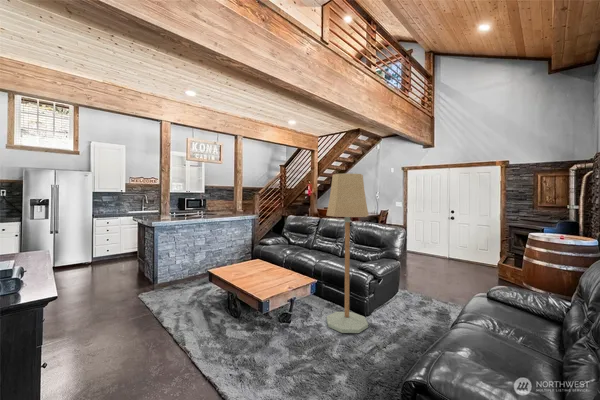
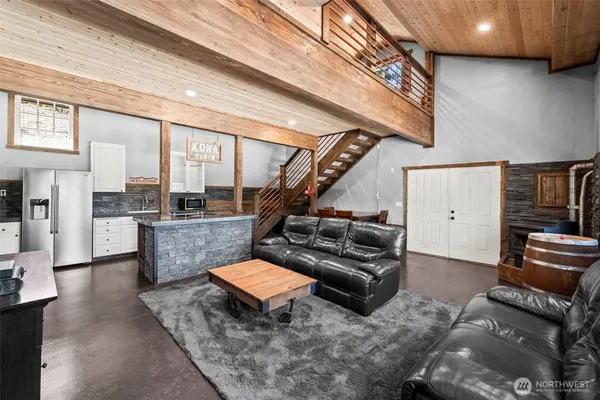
- floor lamp (347, 249)
